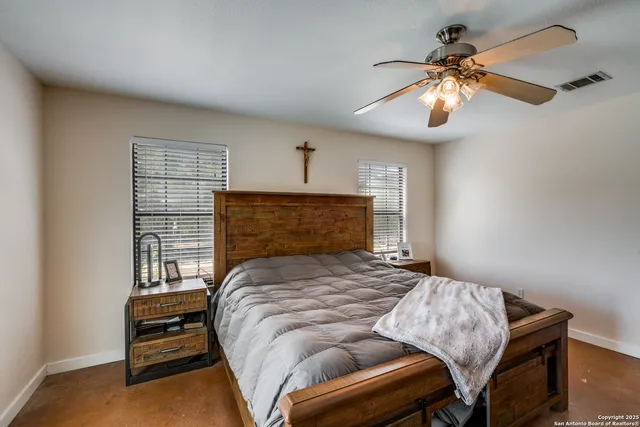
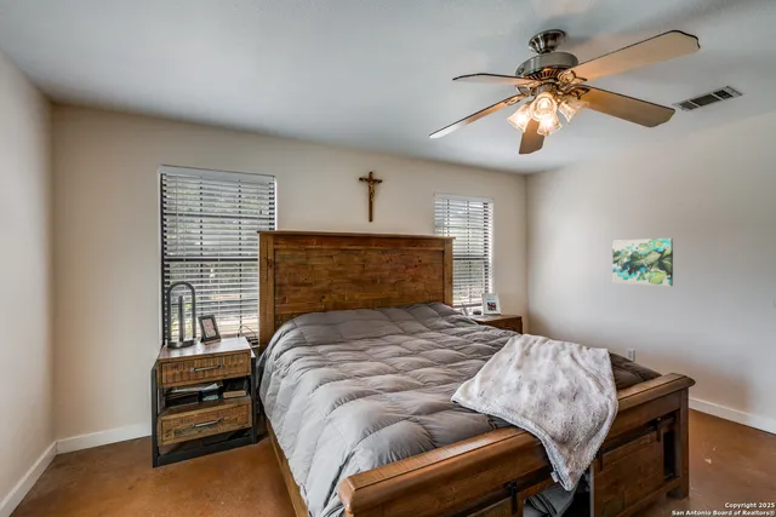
+ wall art (640, 262)
